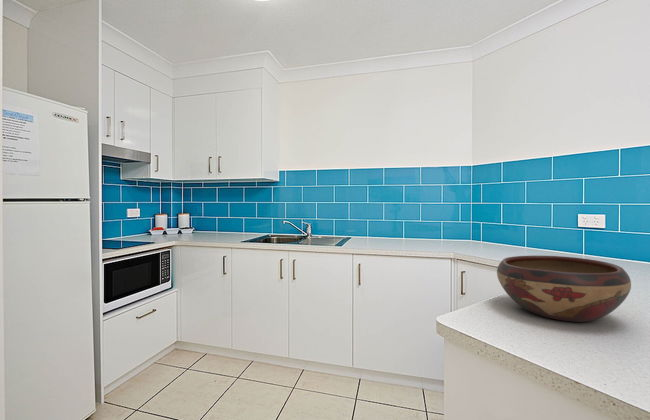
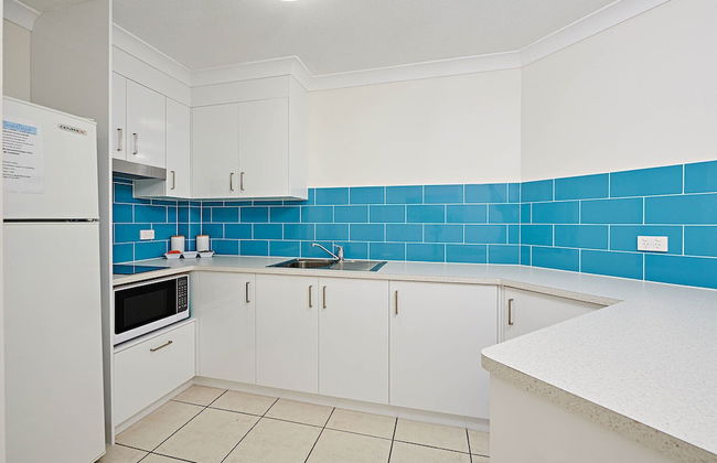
- decorative bowl (556, 286)
